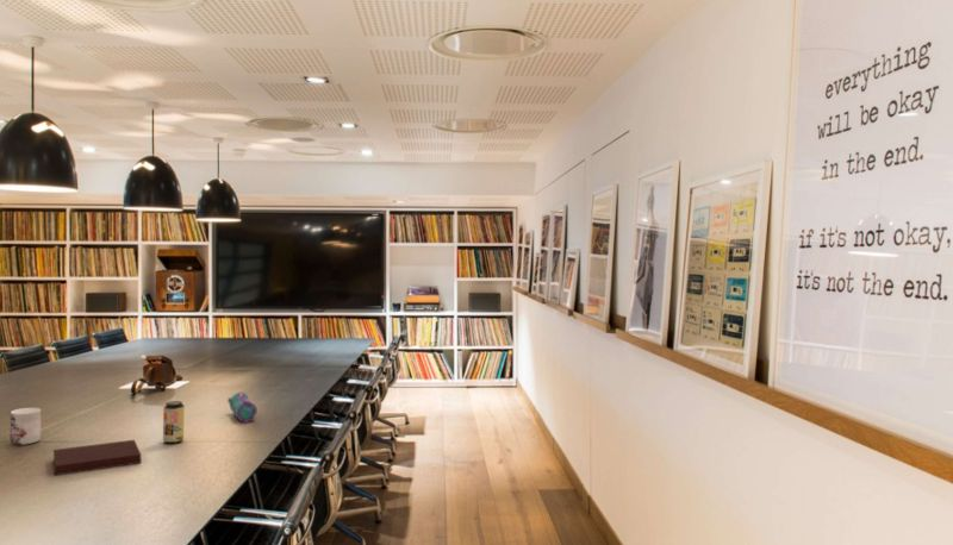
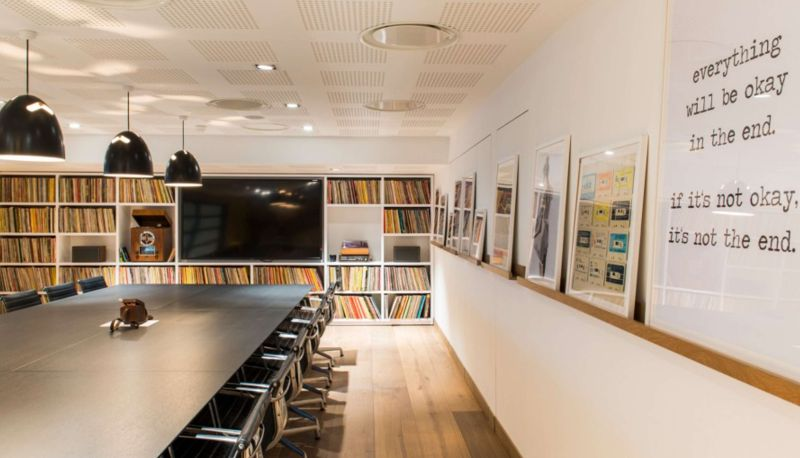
- beverage can (173, 421)
- pencil case (242, 406)
- notebook (96, 456)
- mug (24, 425)
